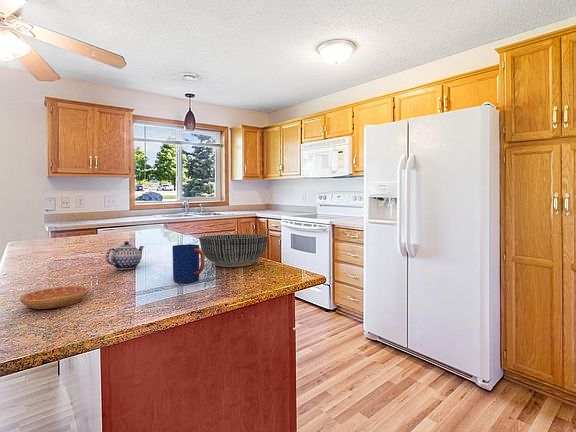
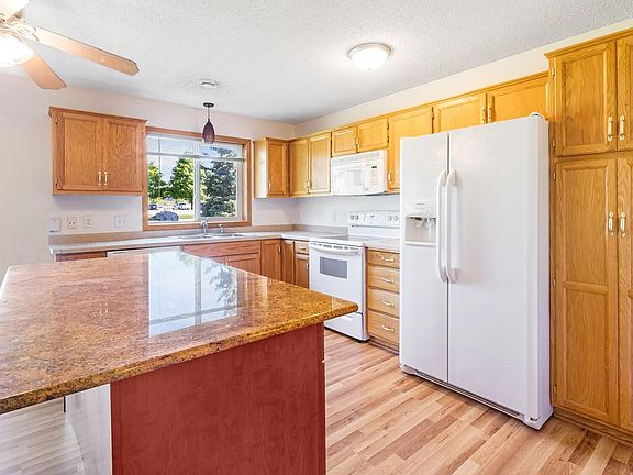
- saucer (56, 297)
- bowl (234, 250)
- teapot (126, 254)
- mug (190, 263)
